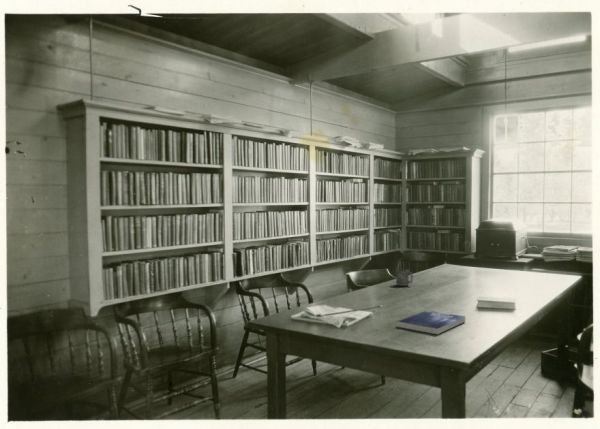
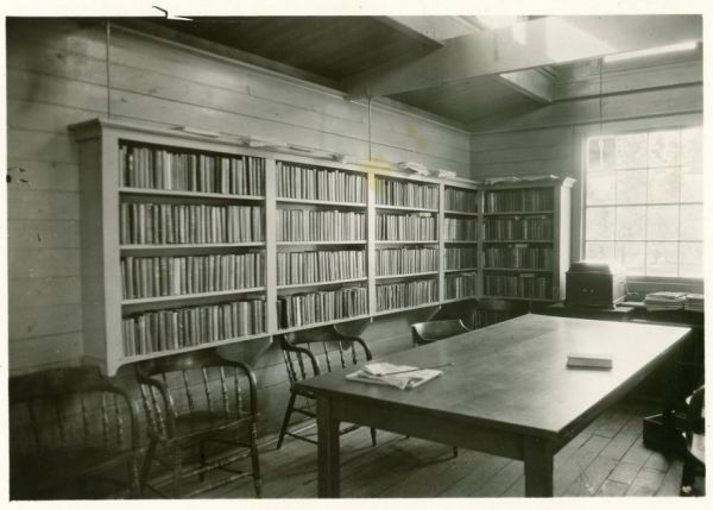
- mug (404, 277)
- book (431, 321)
